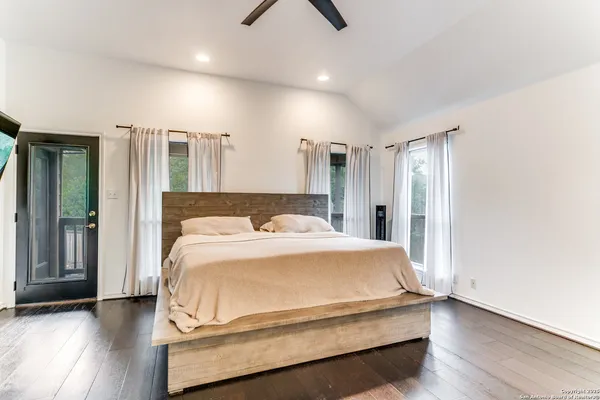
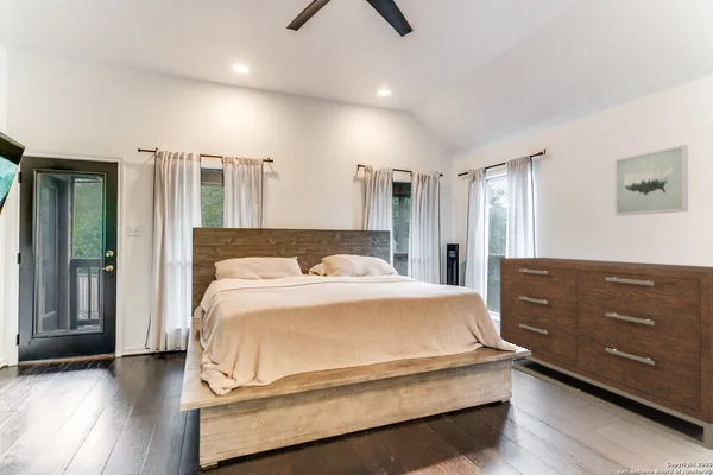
+ dresser (600, 325)
+ wall art (648, 183)
